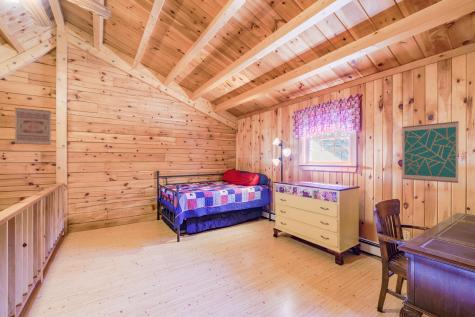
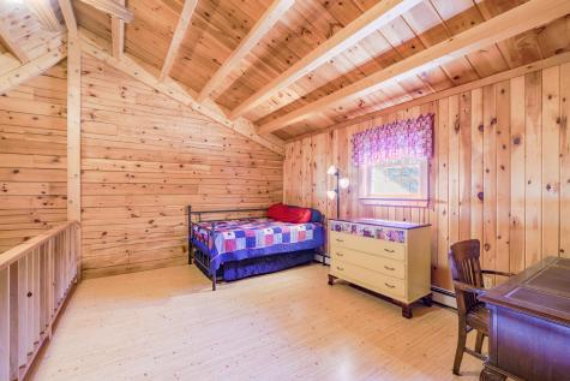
- wall art (33, 126)
- wall art (428, 152)
